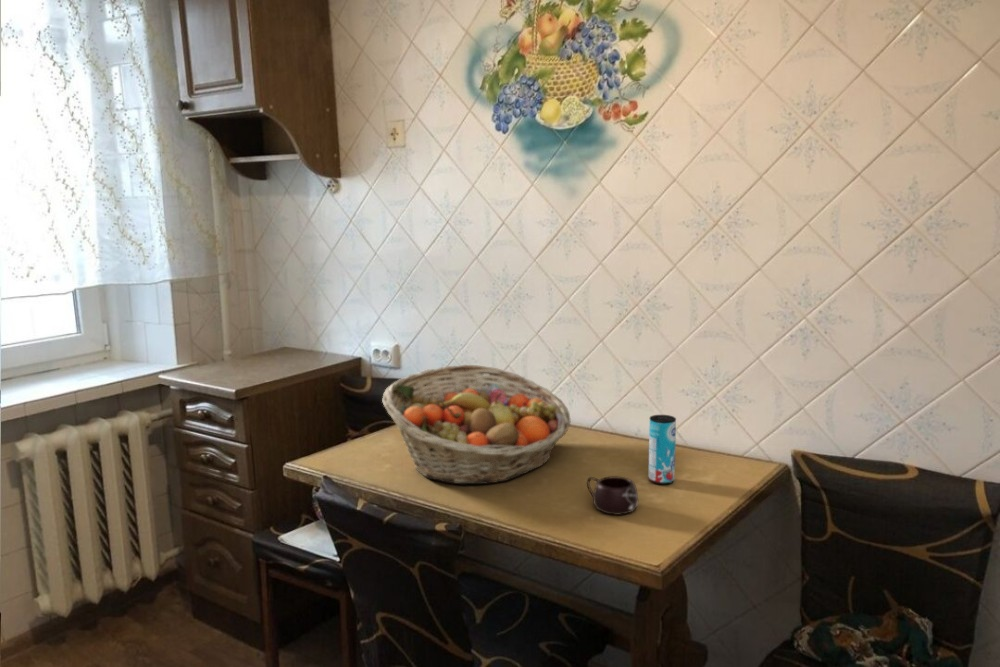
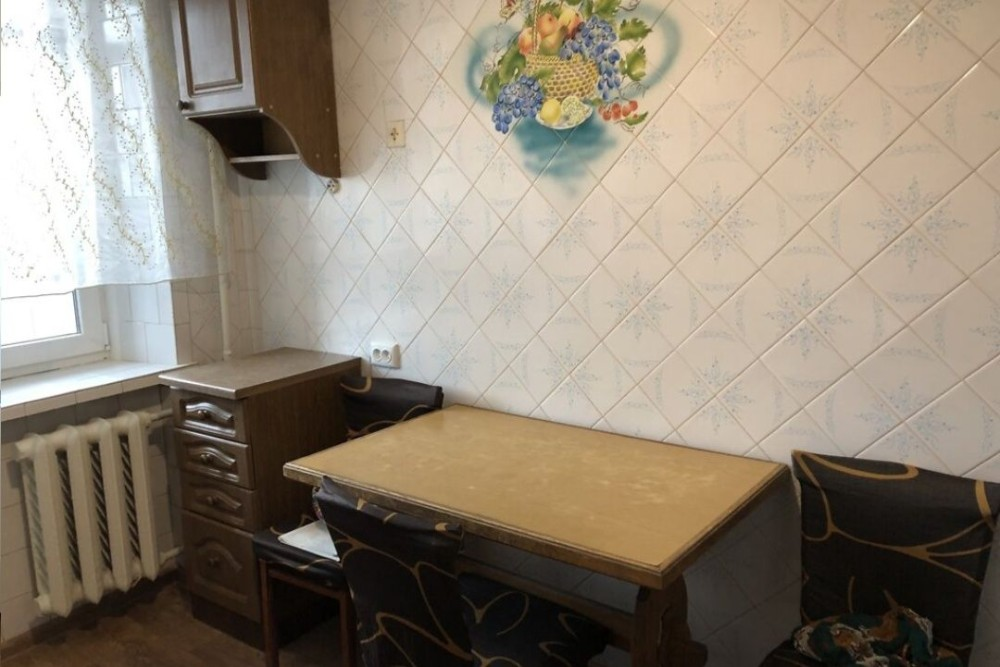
- mug (610, 493)
- beverage can (662, 449)
- fruit basket (478, 420)
